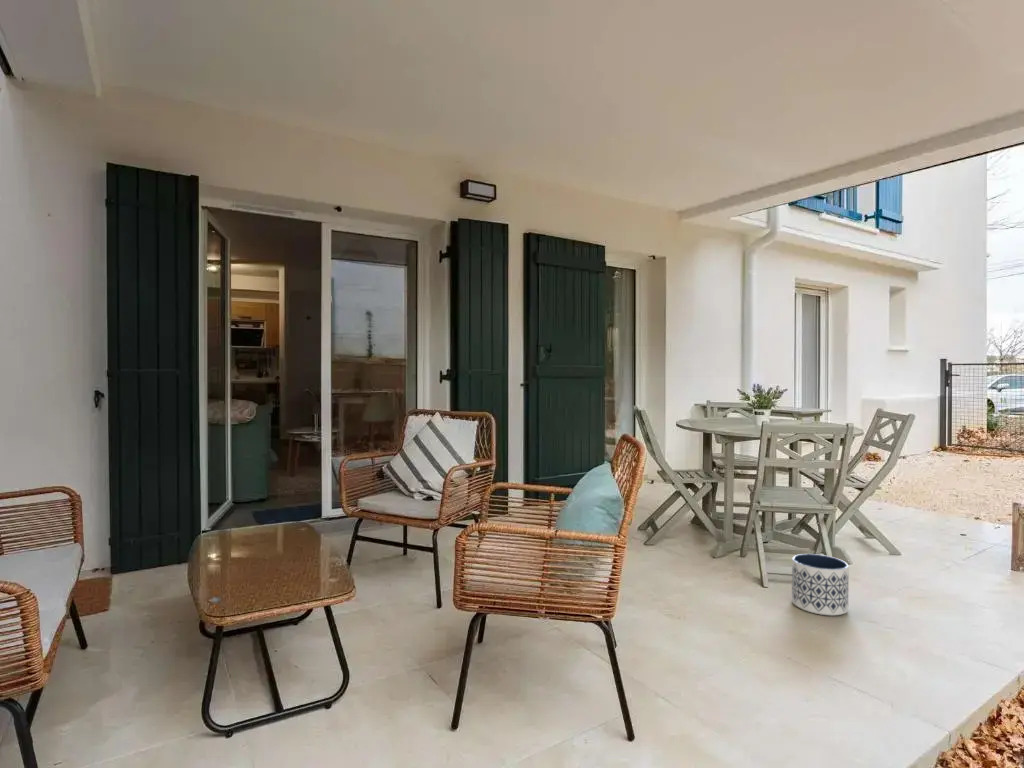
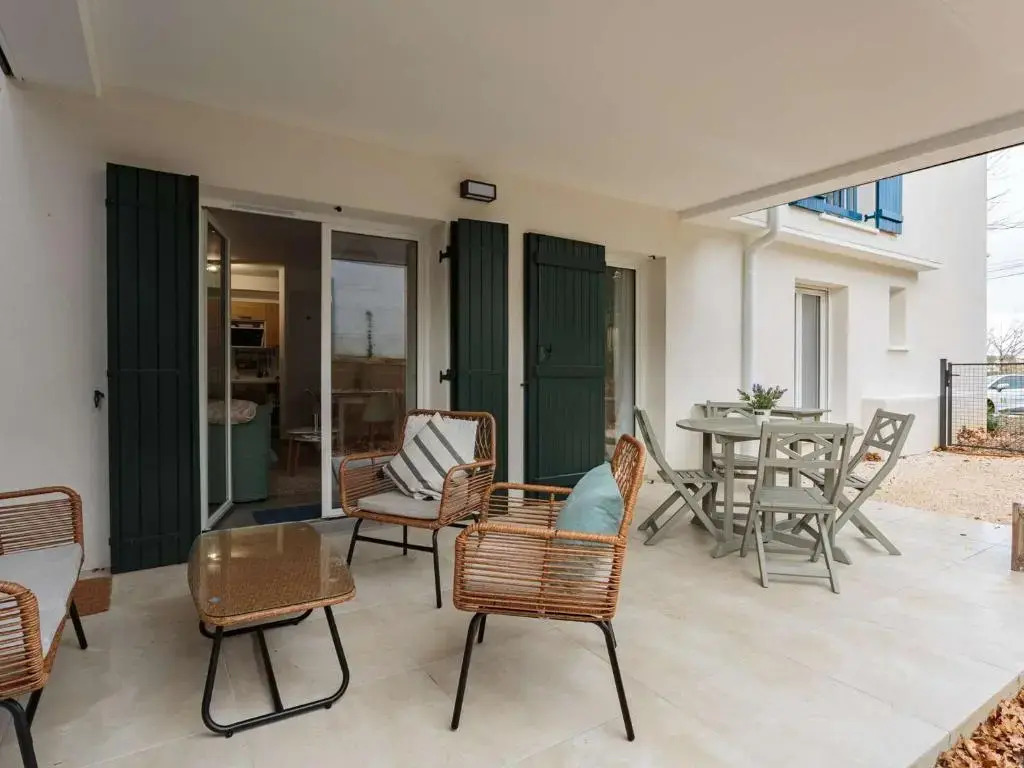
- planter (819, 583)
